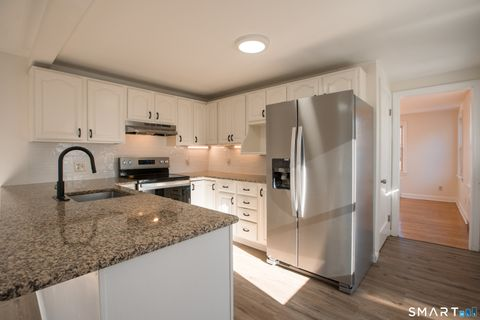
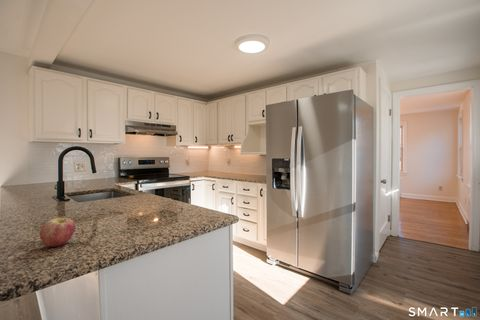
+ apple (58, 231)
